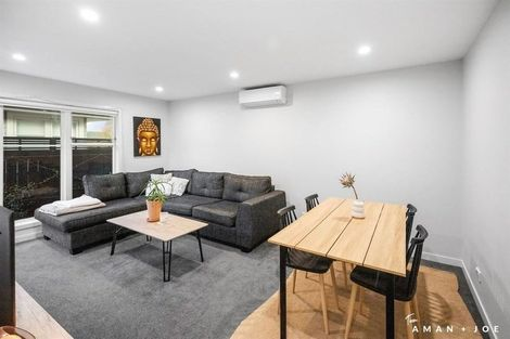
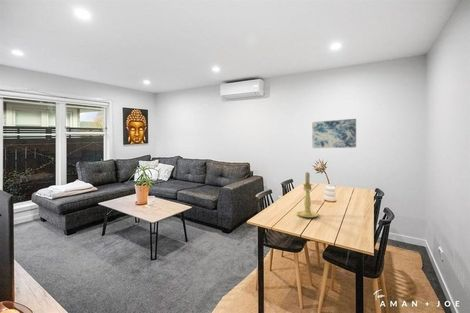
+ wall art (333, 134)
+ candle holder (307, 193)
